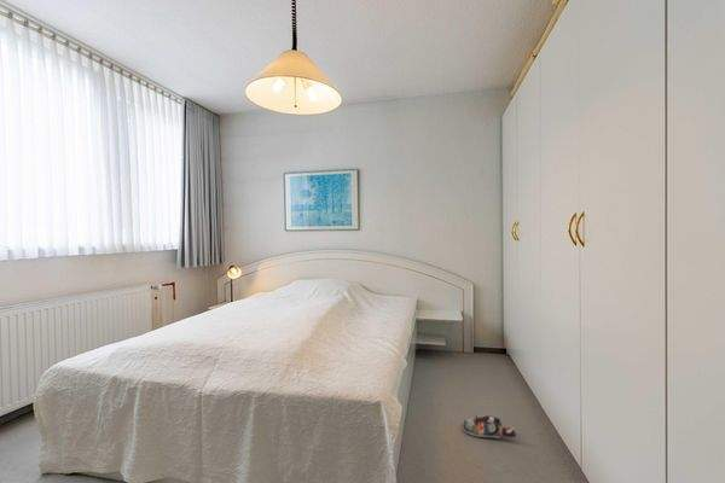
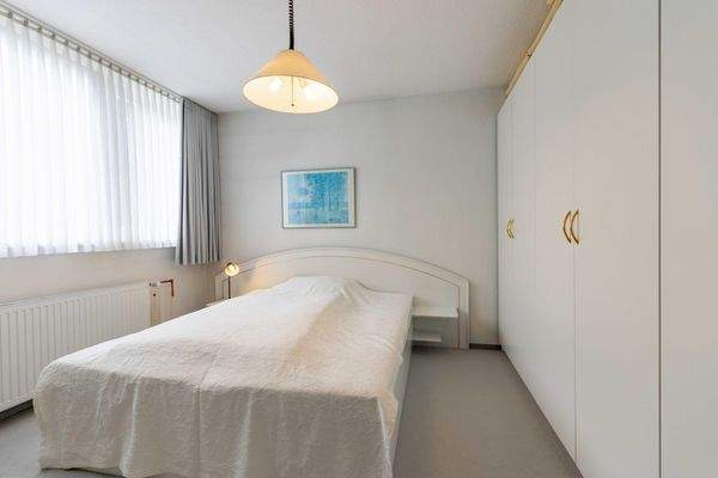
- shoe (487, 425)
